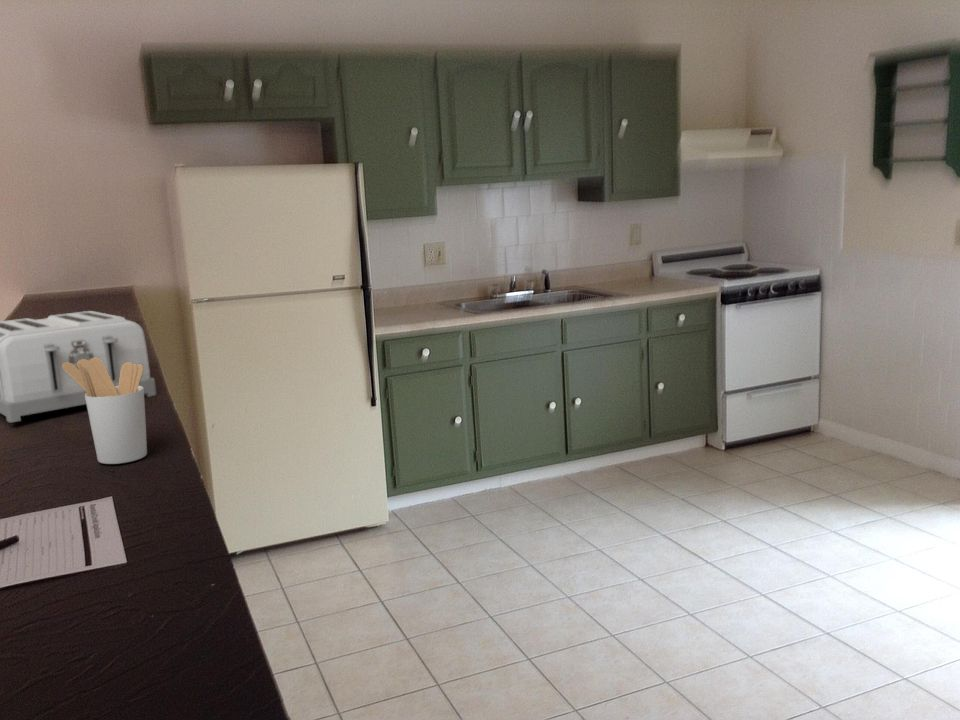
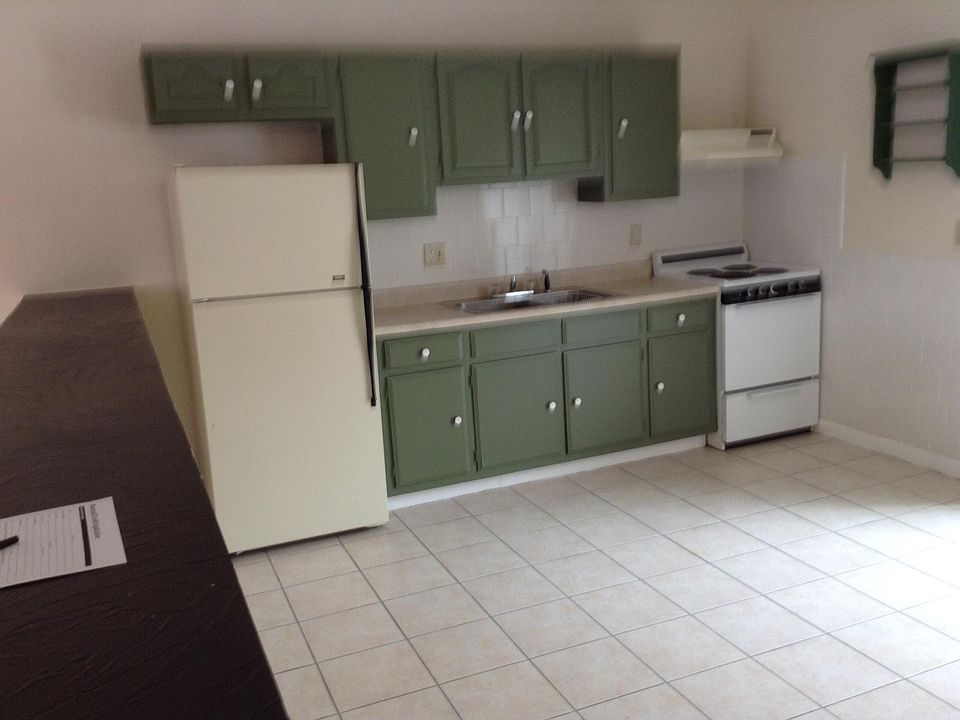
- toaster (61, 360)
- utensil holder (107, 406)
